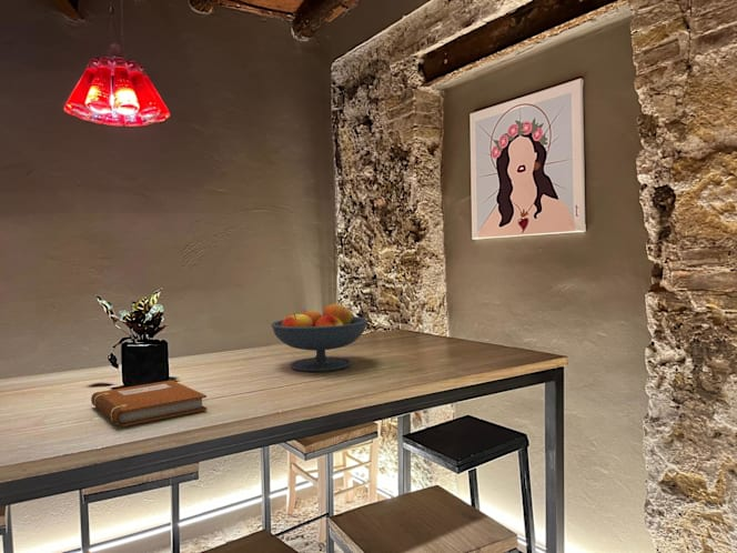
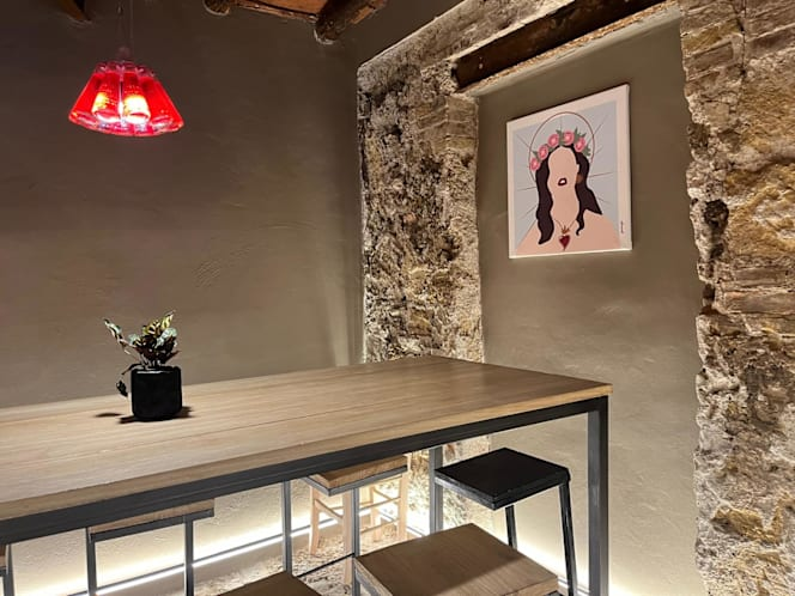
- fruit bowl (320, 335)
- notebook (147, 400)
